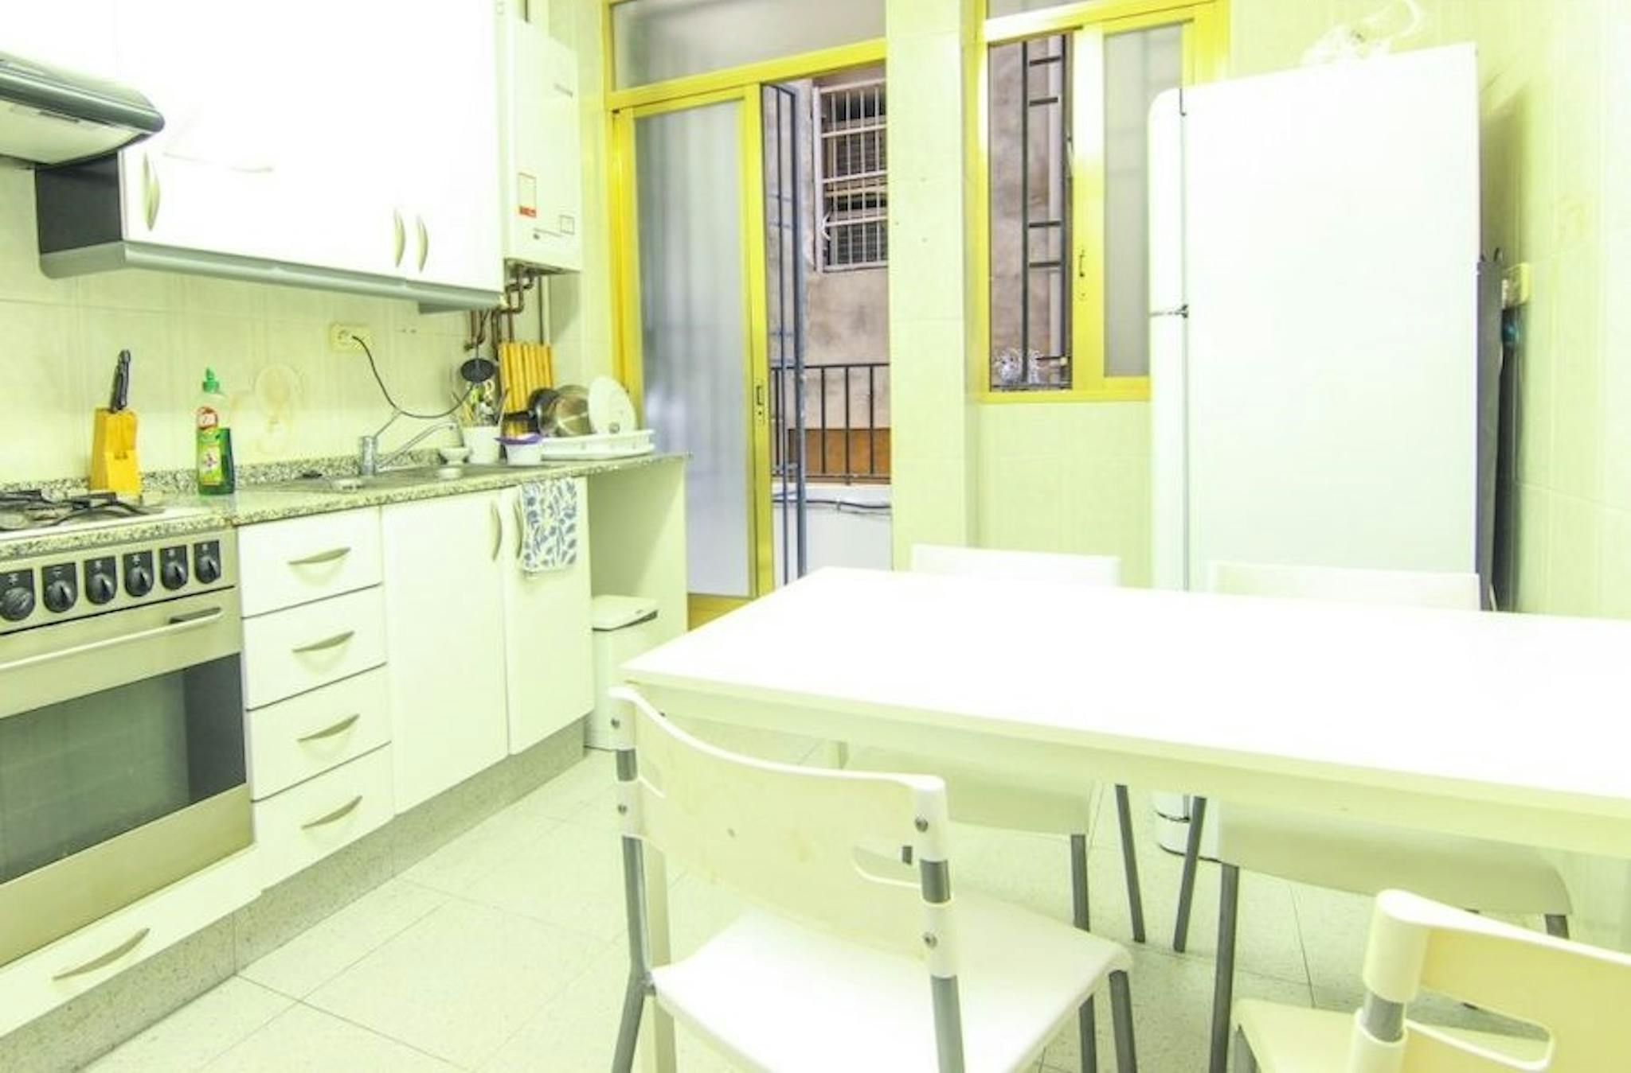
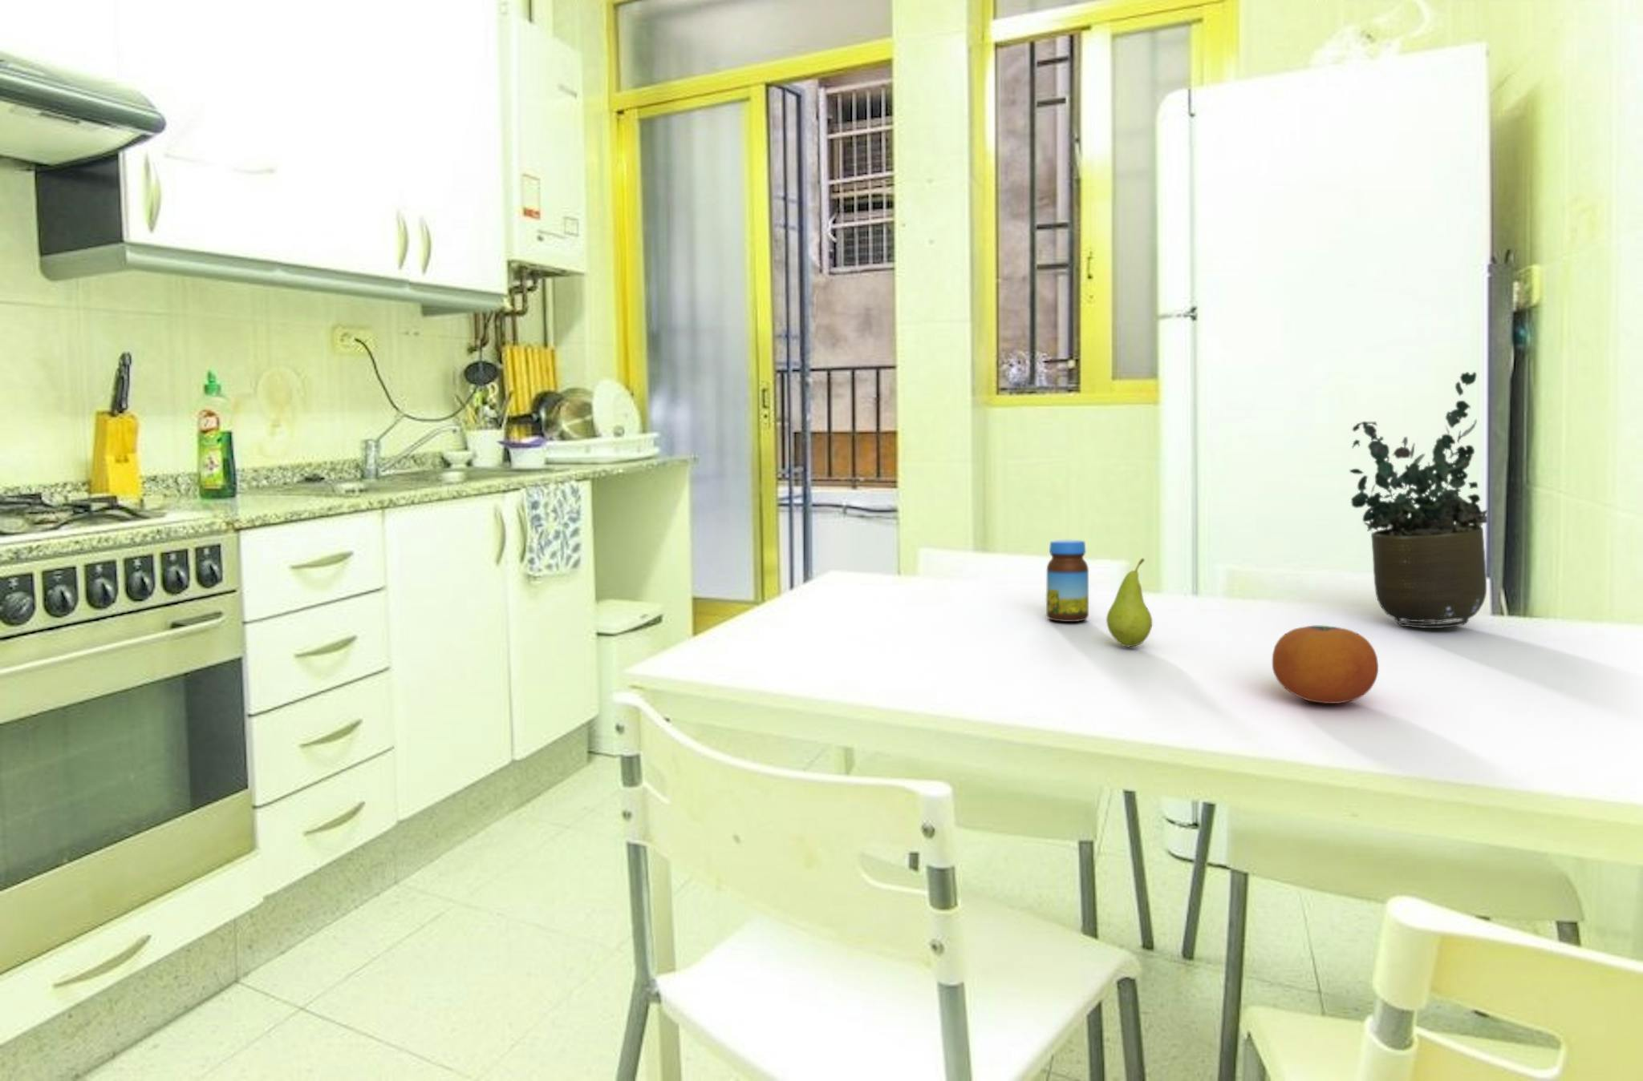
+ potted plant (1424, 504)
+ fruit (1129, 602)
+ fruit (1324, 664)
+ jar (1067, 579)
